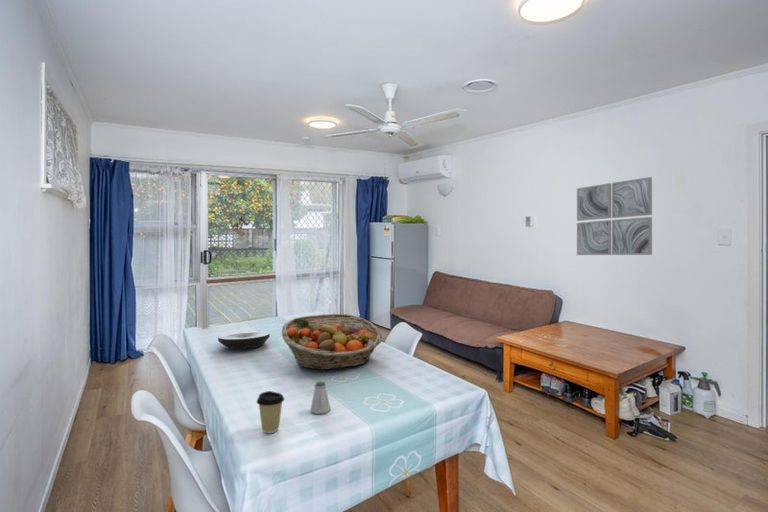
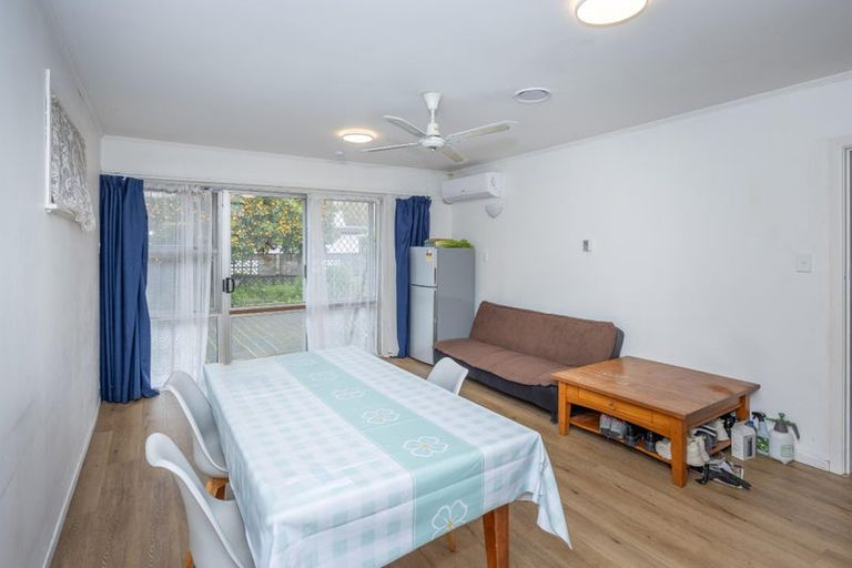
- plate (244, 339)
- fruit basket (332, 339)
- wall art (612, 220)
- coffee cup (270, 412)
- saltshaker (320, 396)
